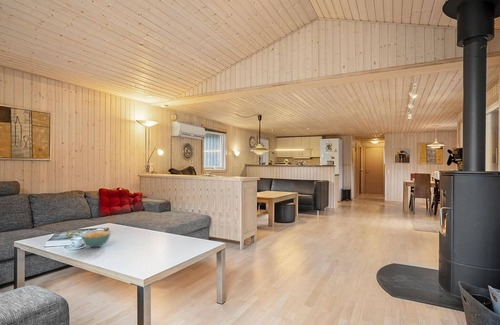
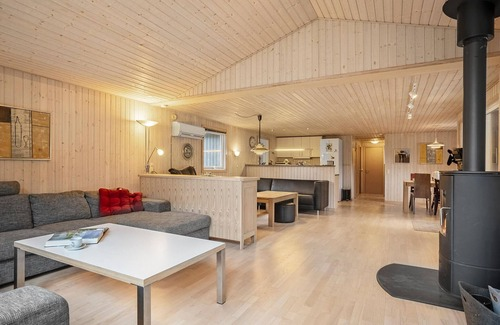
- cereal bowl (96, 240)
